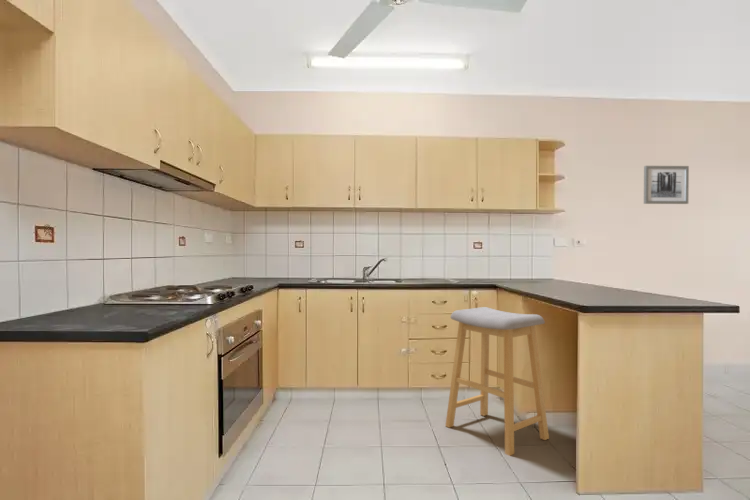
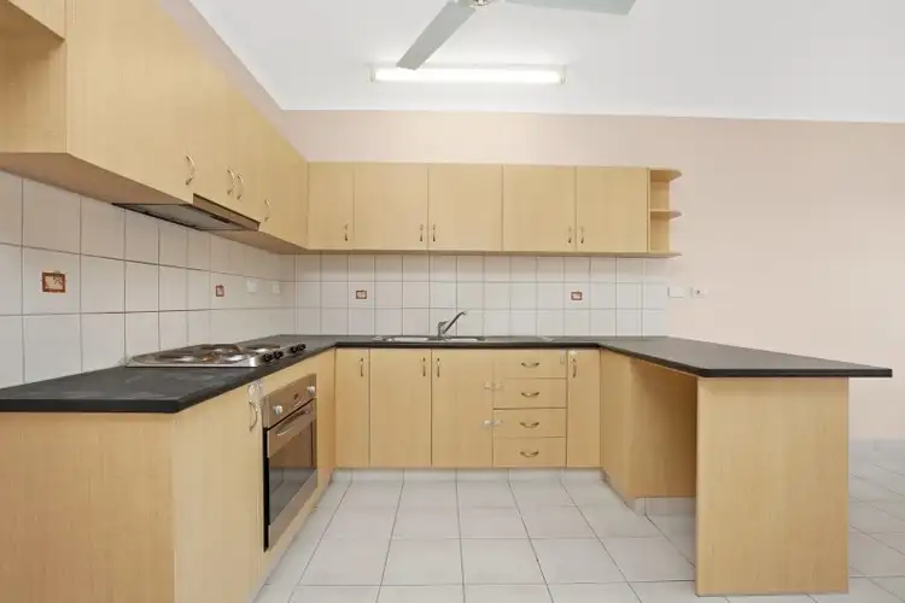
- wall art (666, 184)
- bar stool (495, 372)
